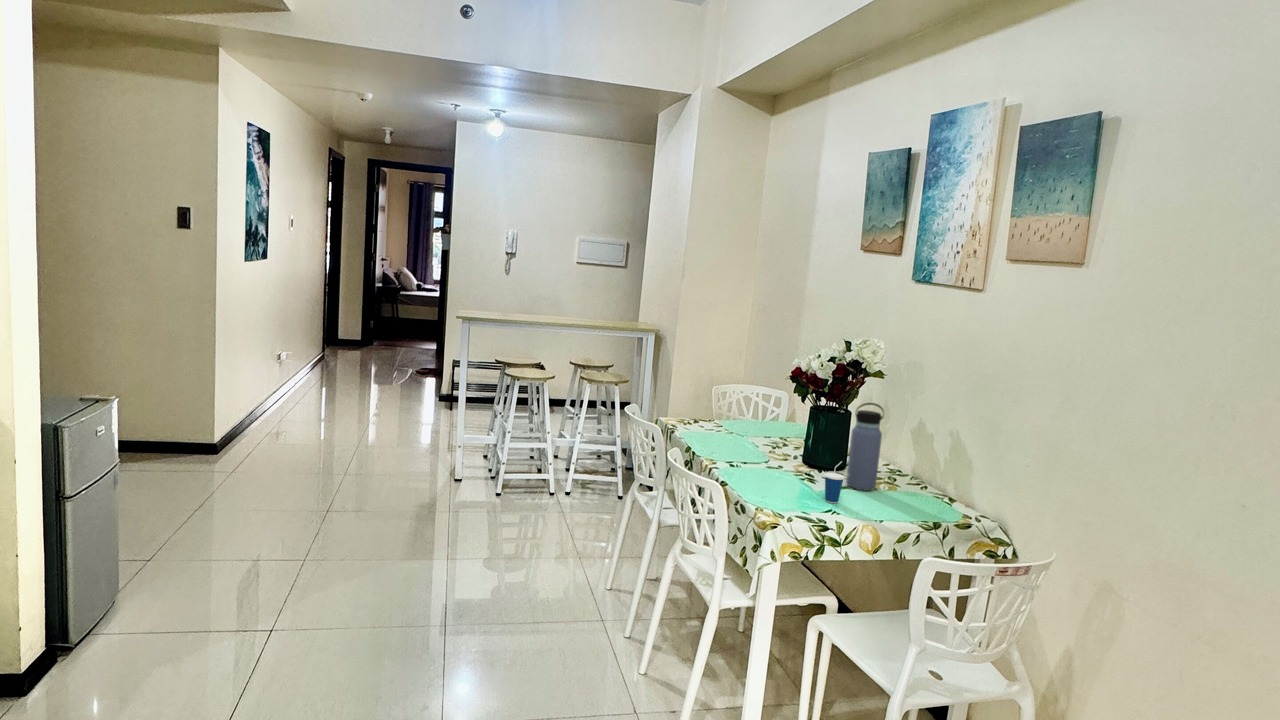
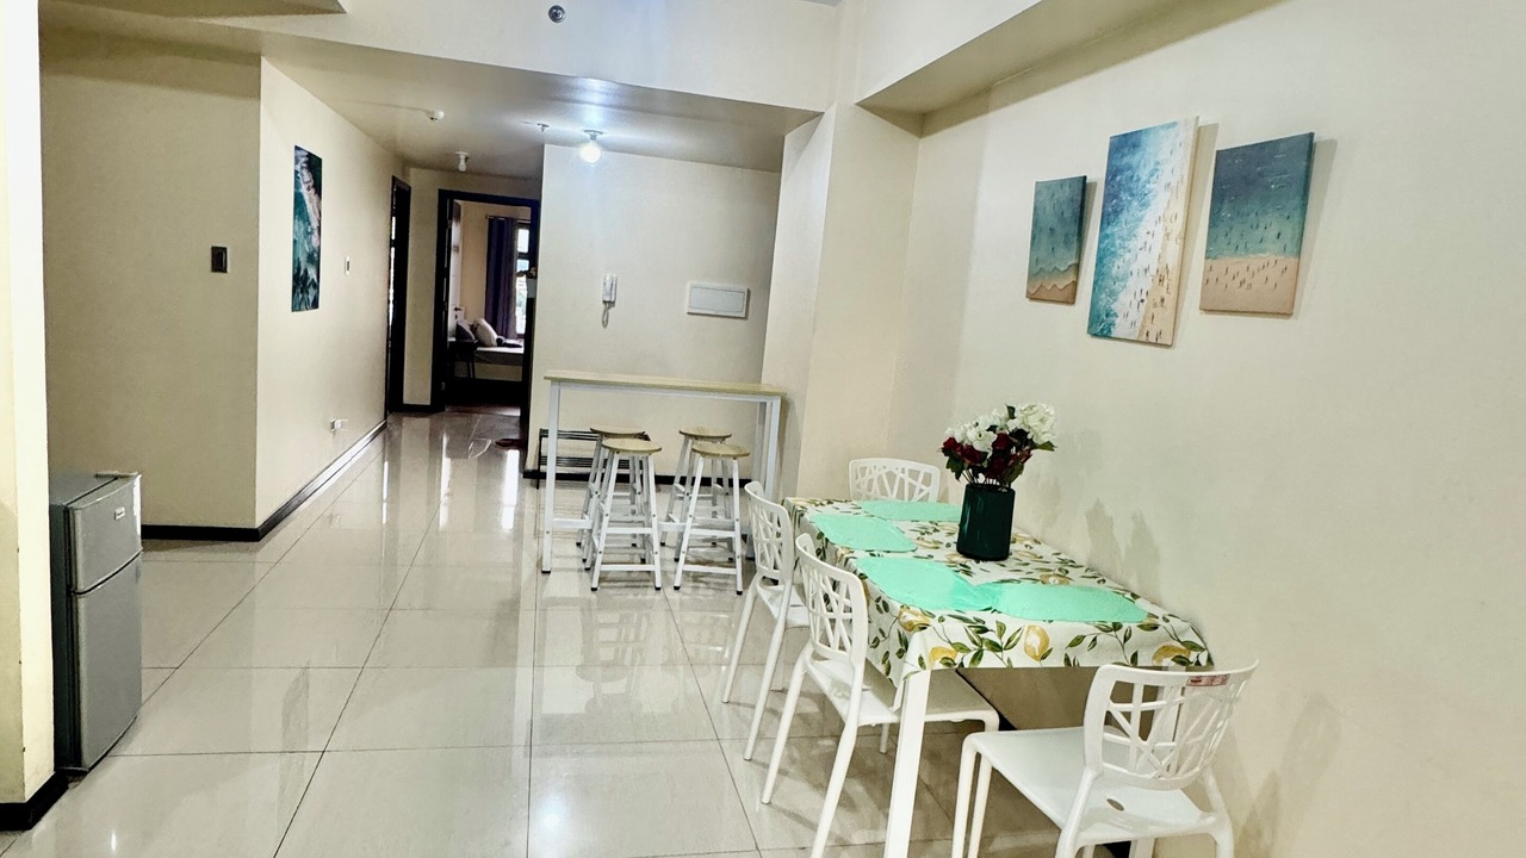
- cup (833, 481)
- water bottle (865, 444)
